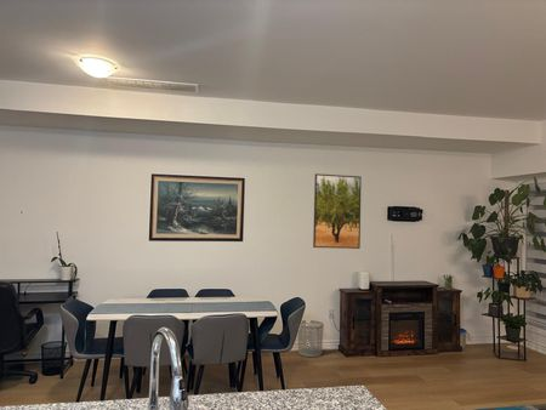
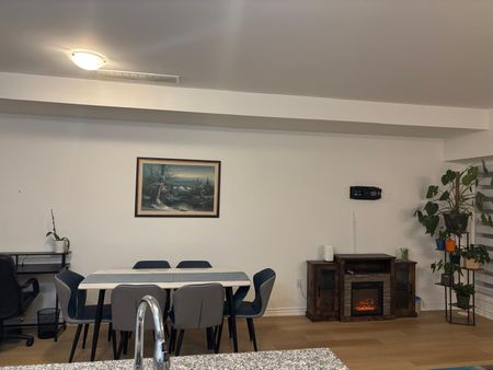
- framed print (337, 211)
- waste bin (309, 338)
